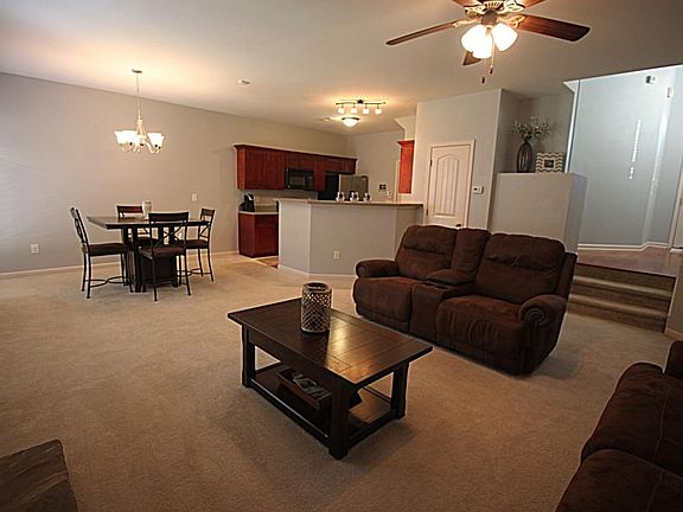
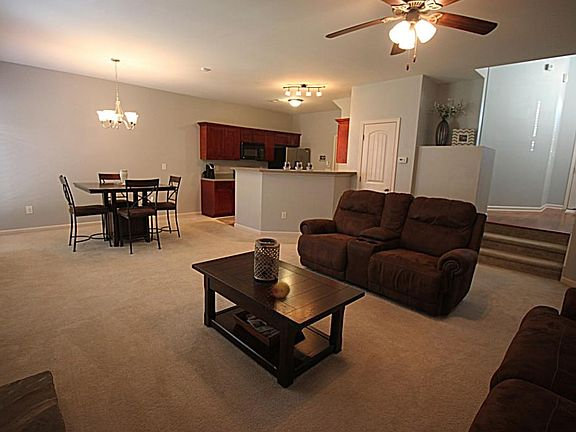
+ fruit (281, 289)
